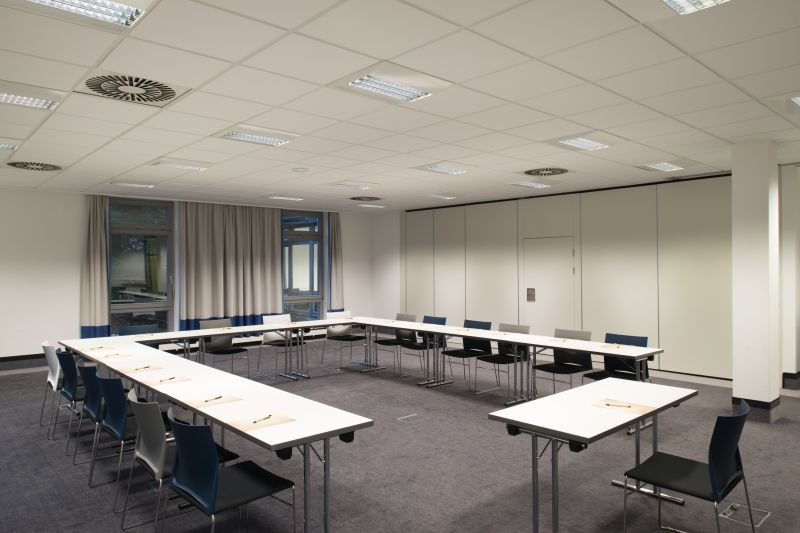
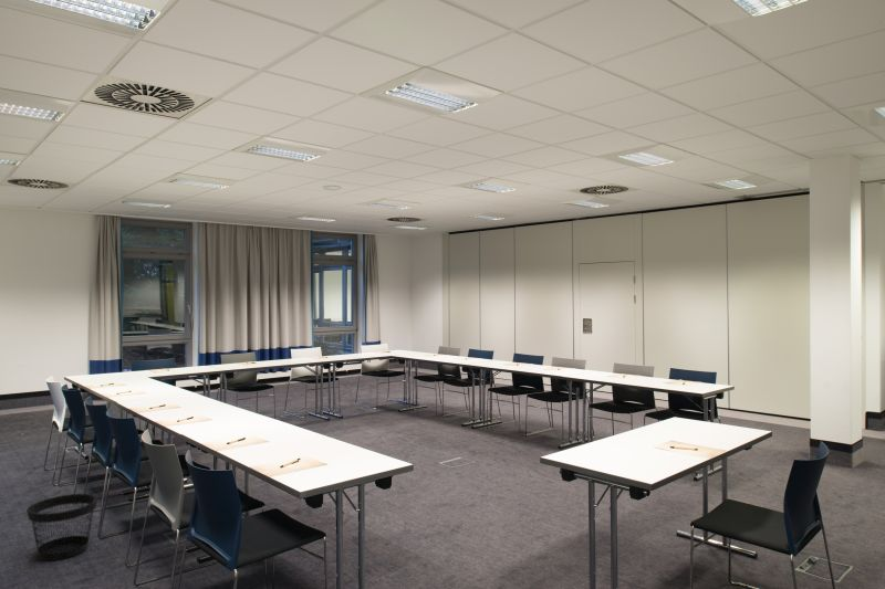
+ wastebasket (63, 527)
